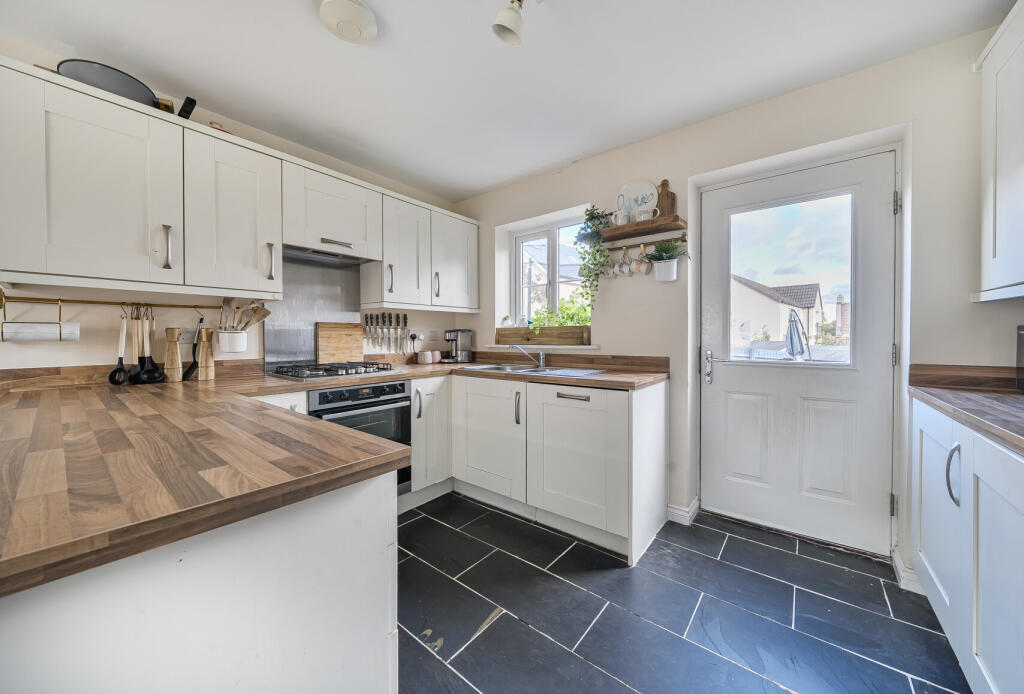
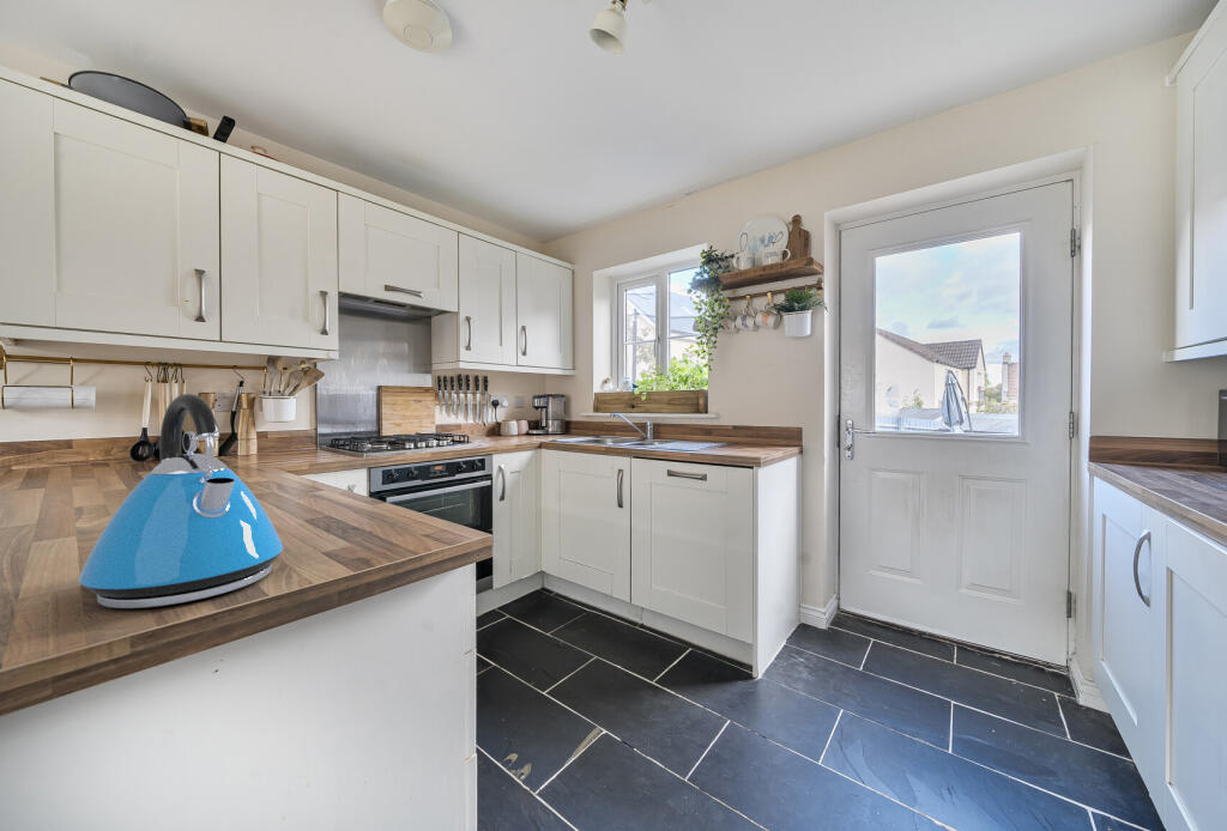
+ kettle (188, 487)
